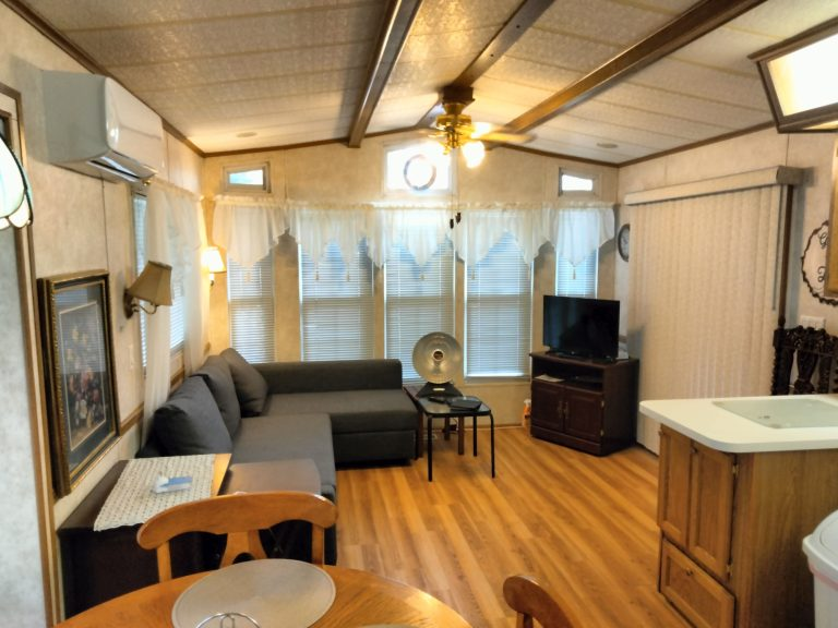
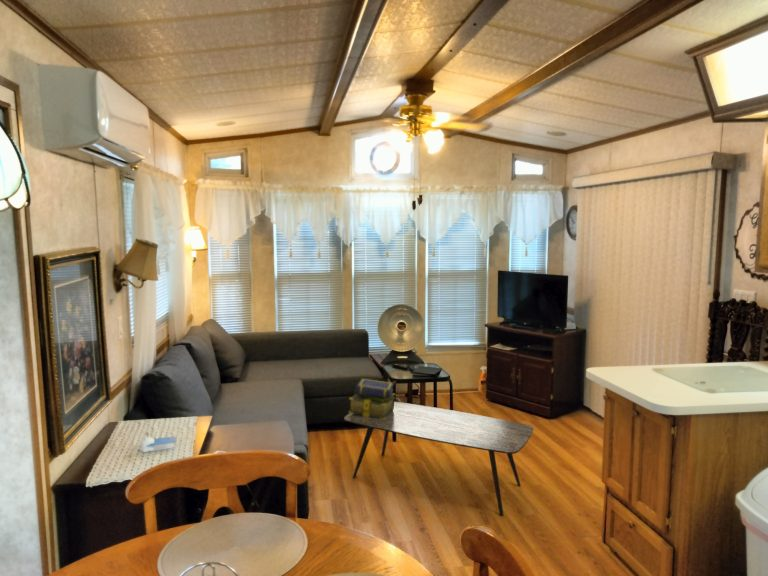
+ stack of books (373, 397)
+ coffee table (436, 441)
